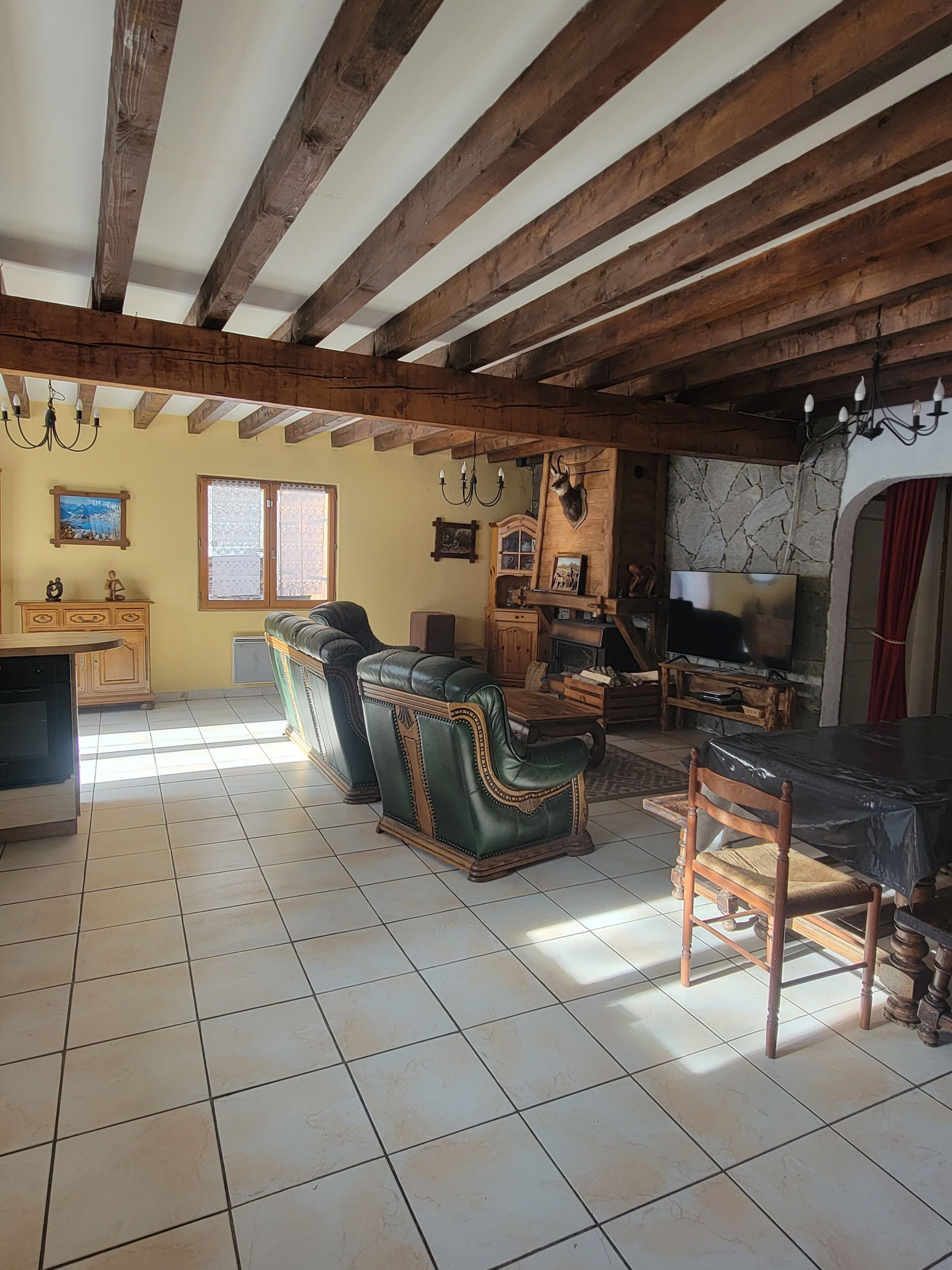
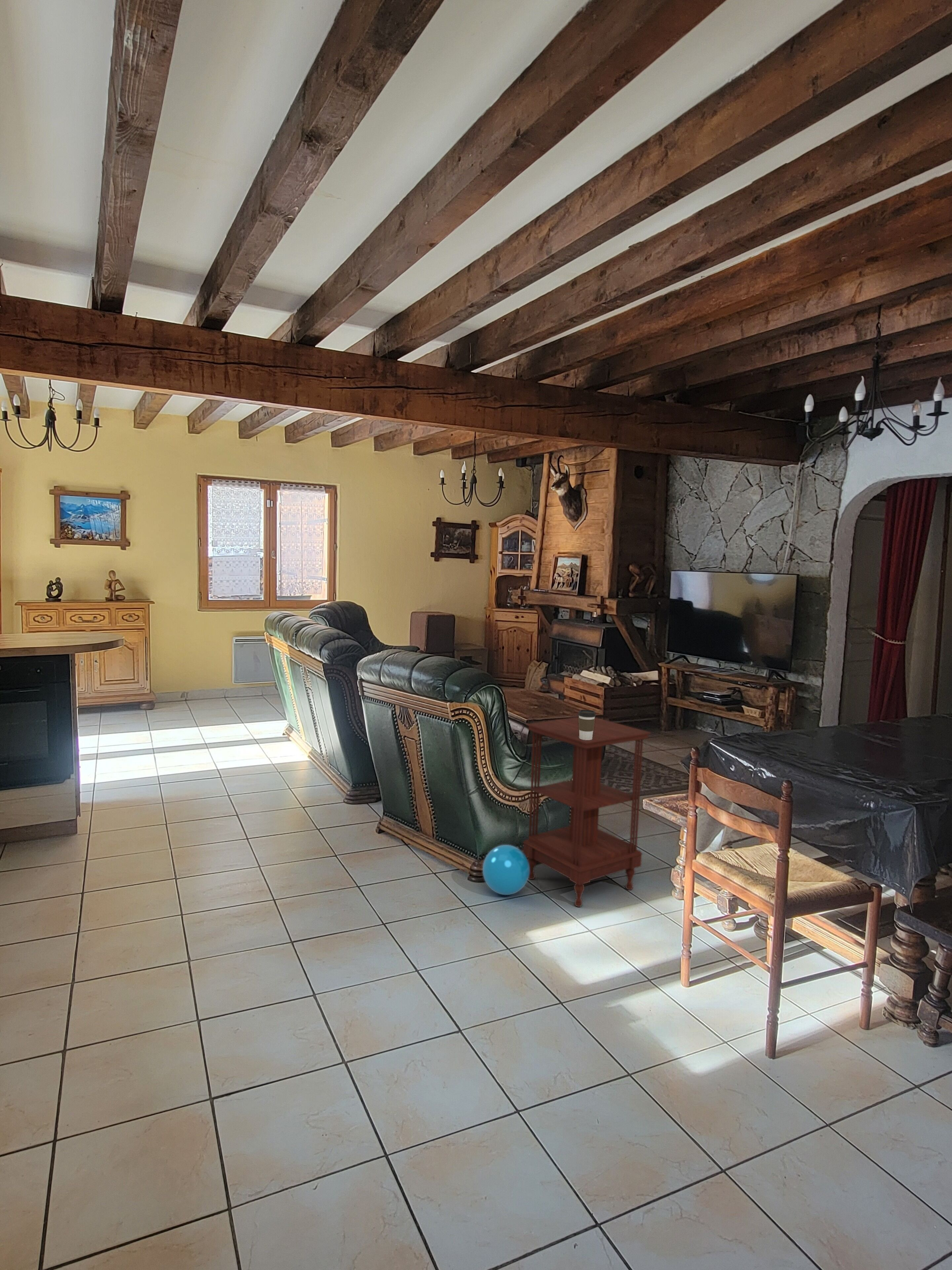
+ coffee cup (586, 724)
+ side table (584, 806)
+ ball (506, 869)
